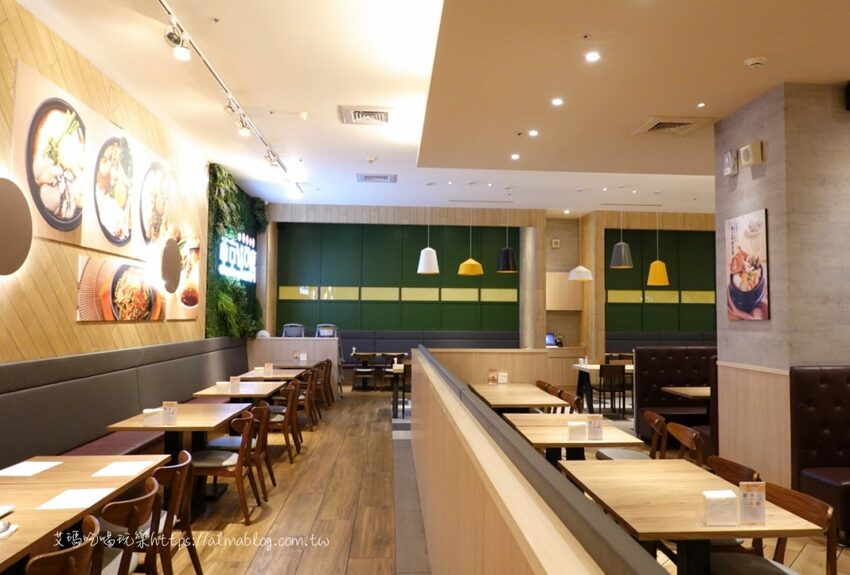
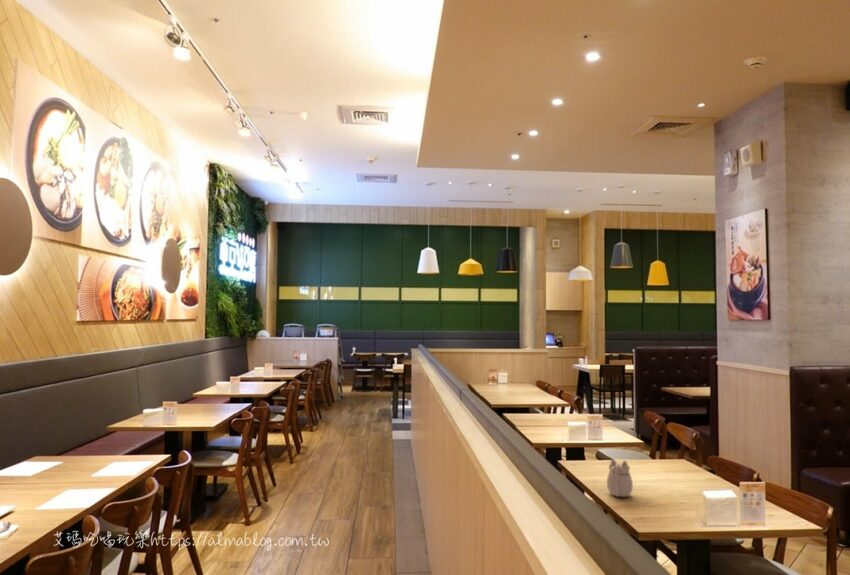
+ teapot (619, 477)
